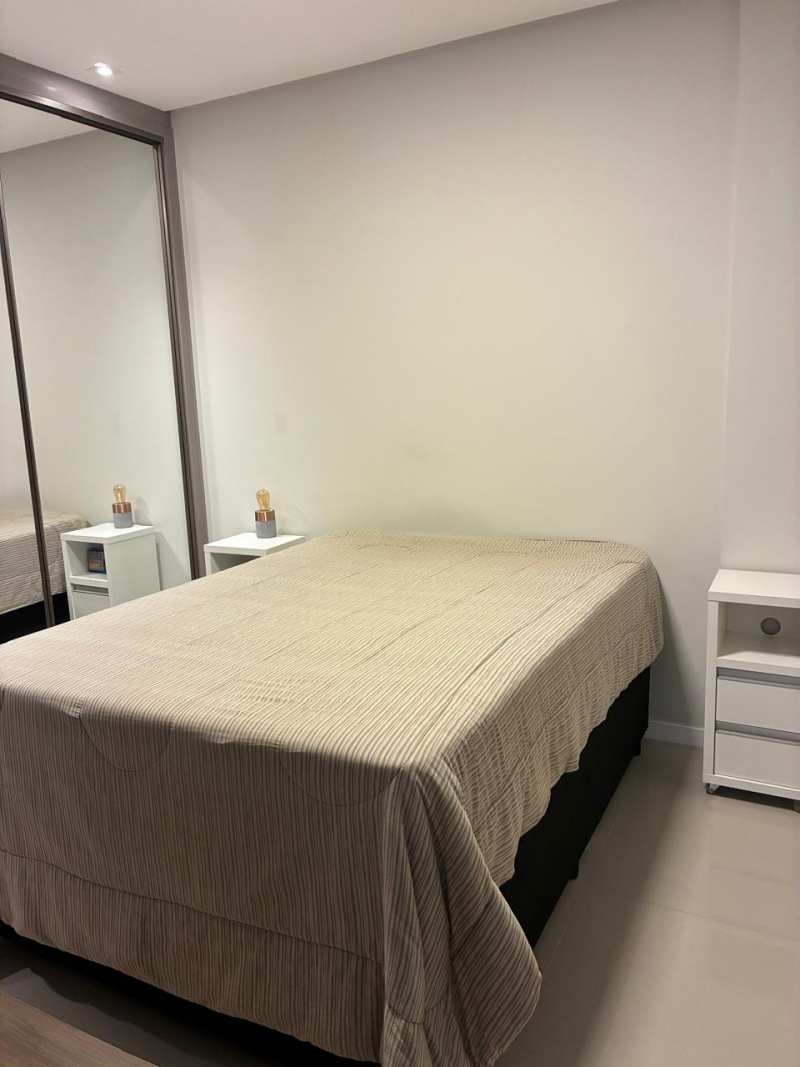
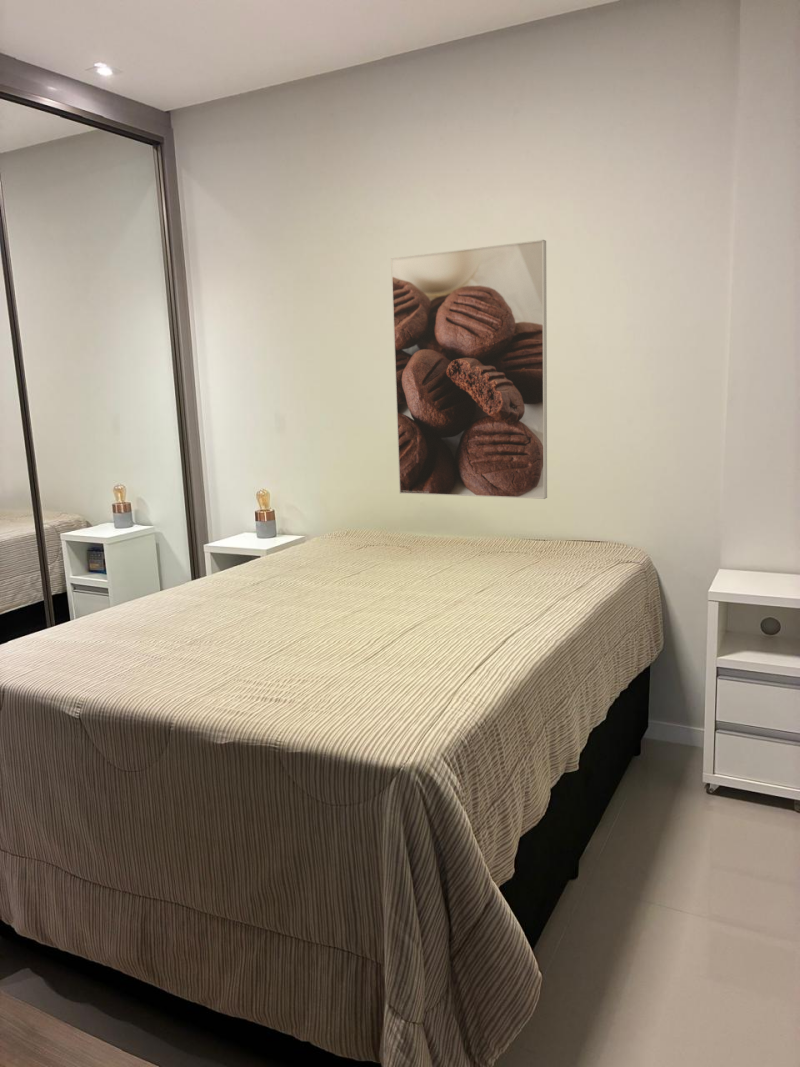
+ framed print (467, 376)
